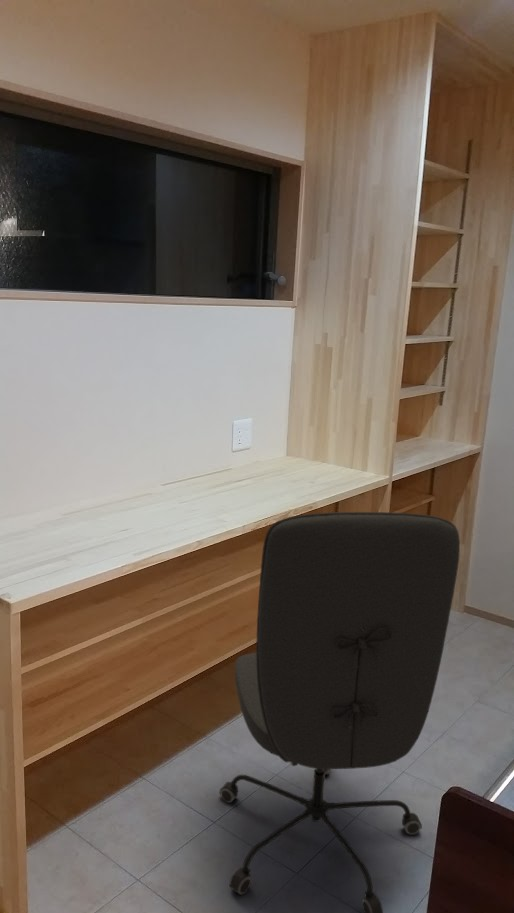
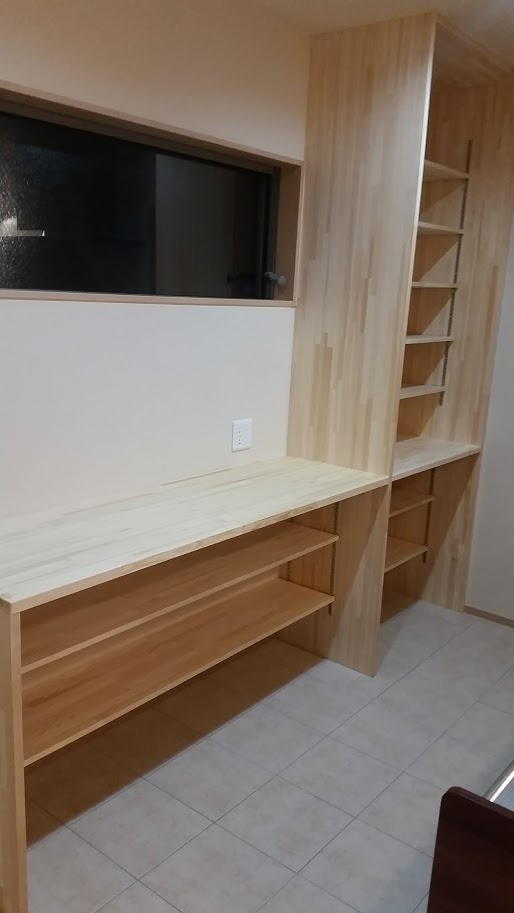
- office chair (326, 675)
